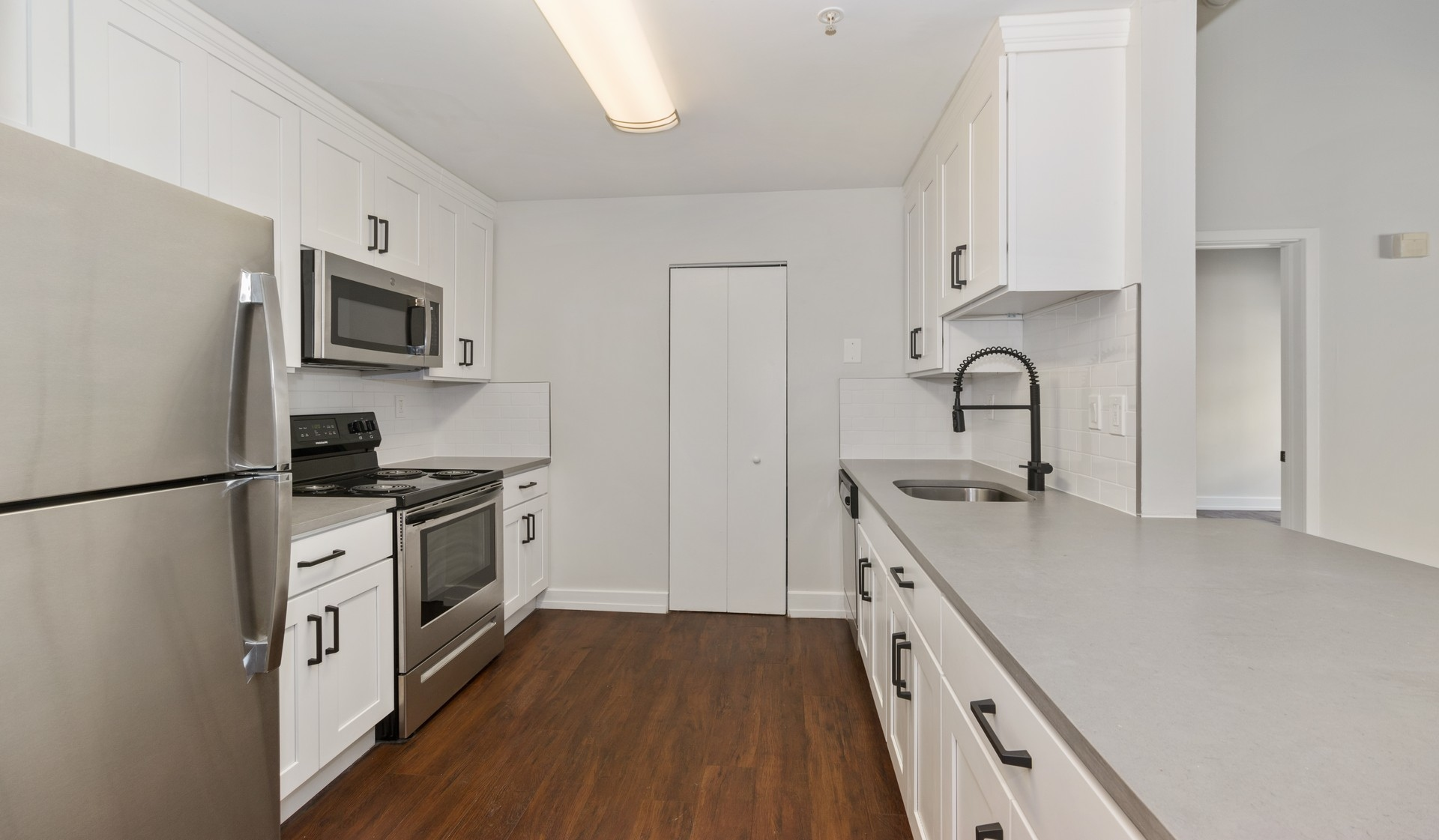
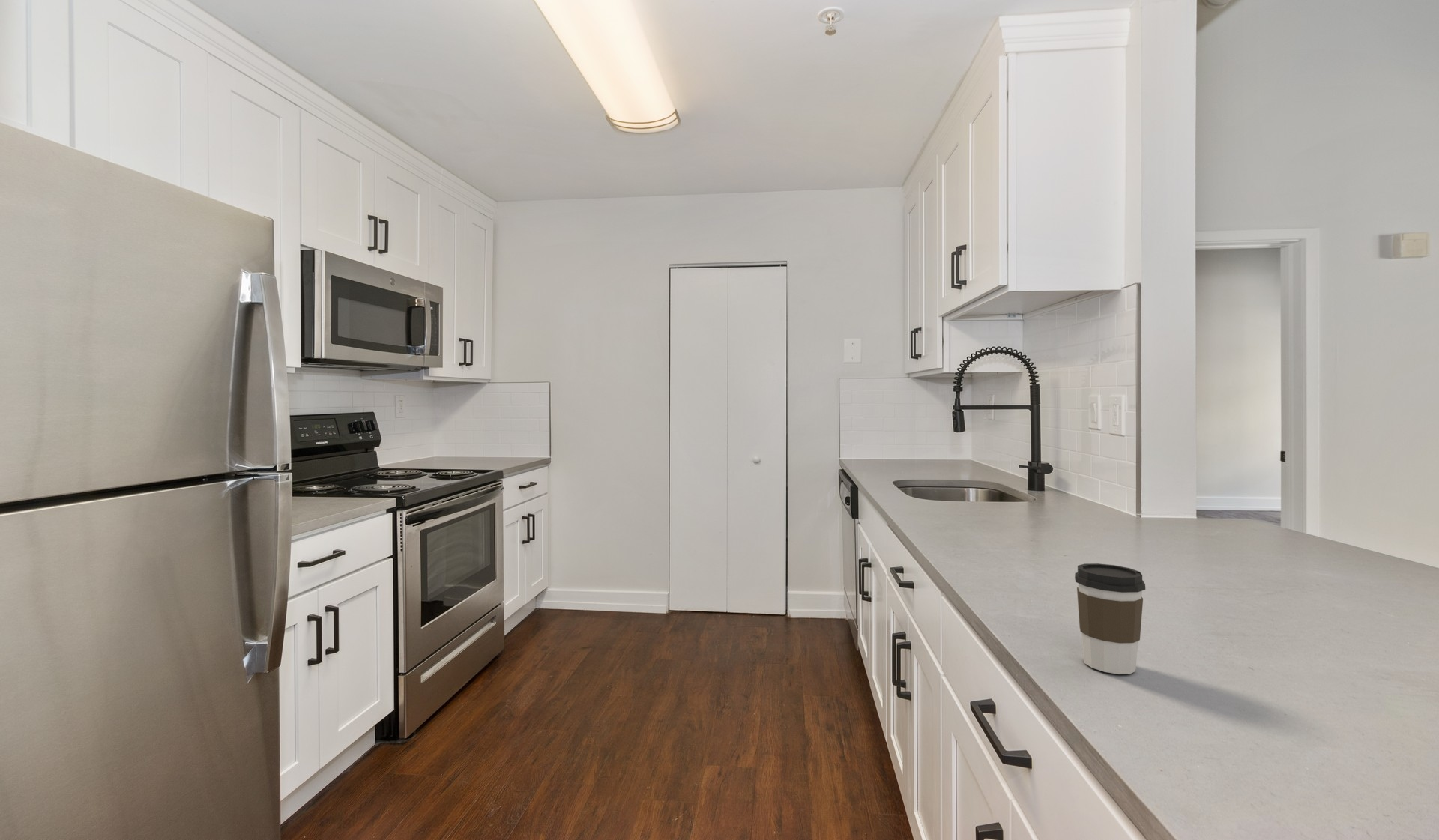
+ coffee cup (1108, 617)
